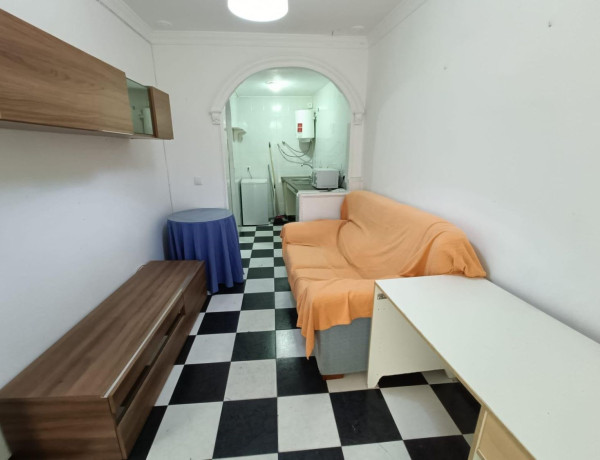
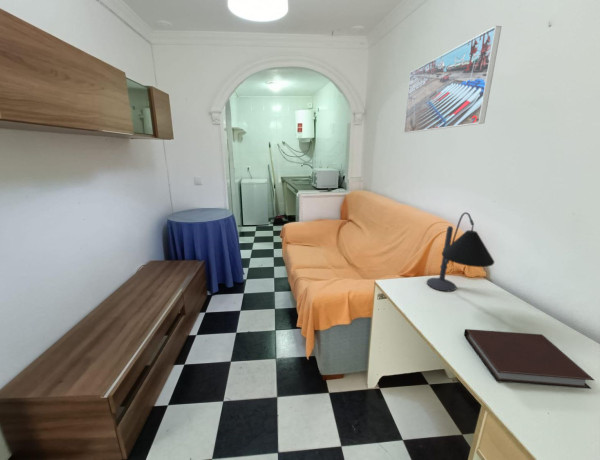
+ notebook (520, 354)
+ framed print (440, 93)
+ desk lamp (456, 256)
